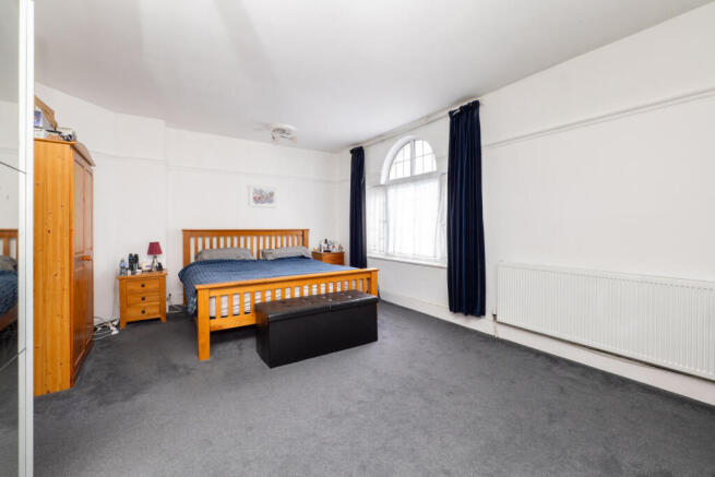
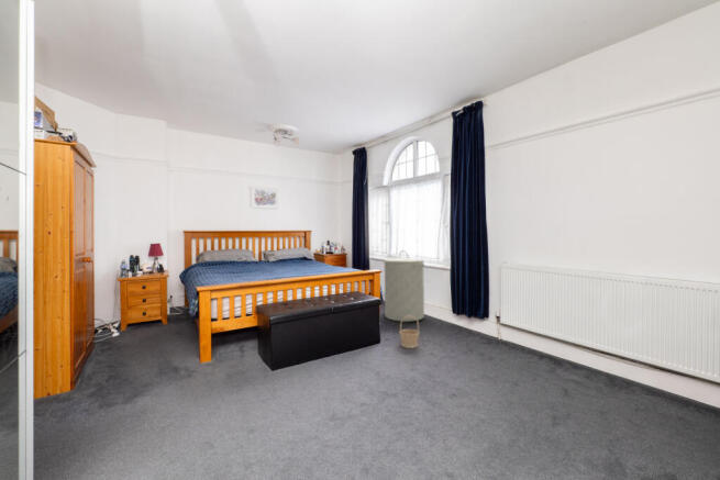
+ basket (409, 330)
+ laundry hamper (403, 283)
